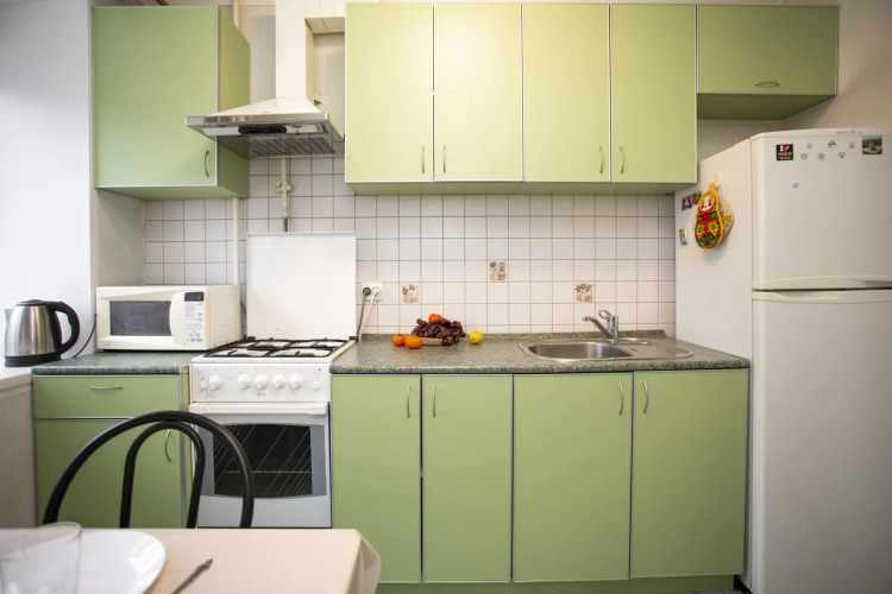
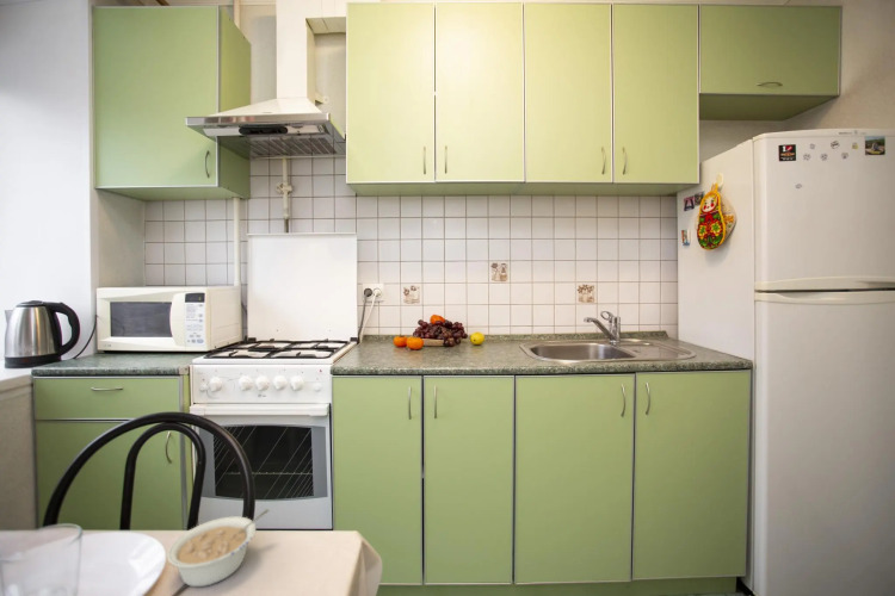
+ legume (216, 547)
